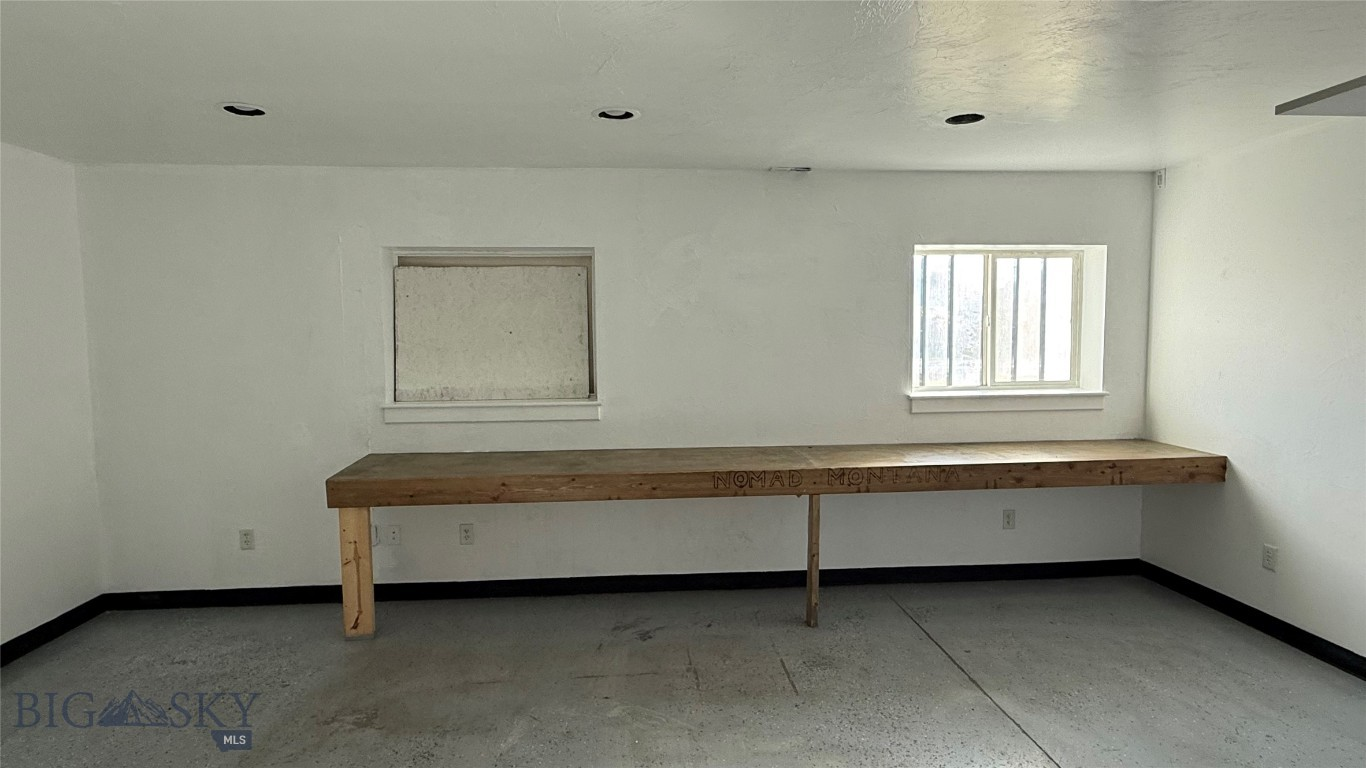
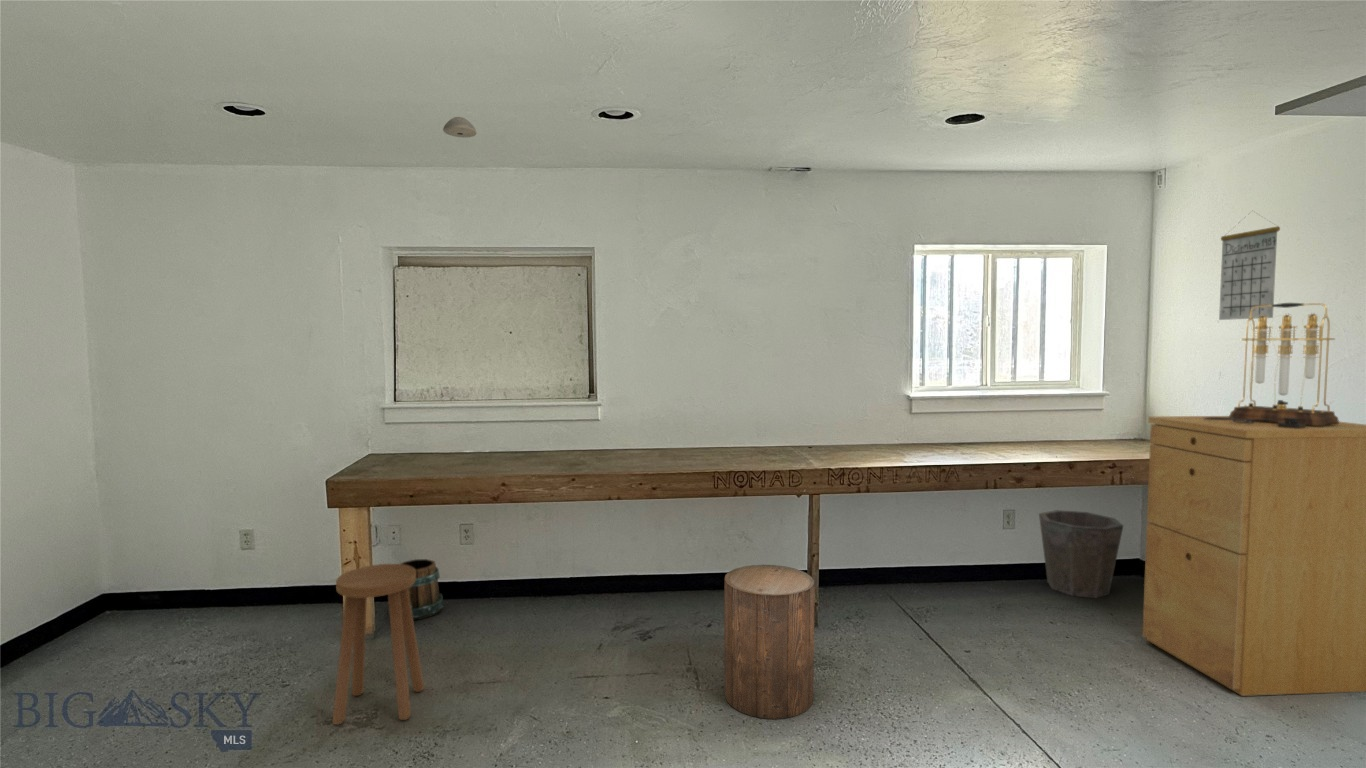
+ table lamp (1277, 363)
+ bucket (413, 591)
+ stool (391, 636)
+ filing cabinet (1261, 544)
+ calendar (1247, 264)
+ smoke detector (459, 126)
+ waste bin (1078, 553)
+ stool (768, 637)
